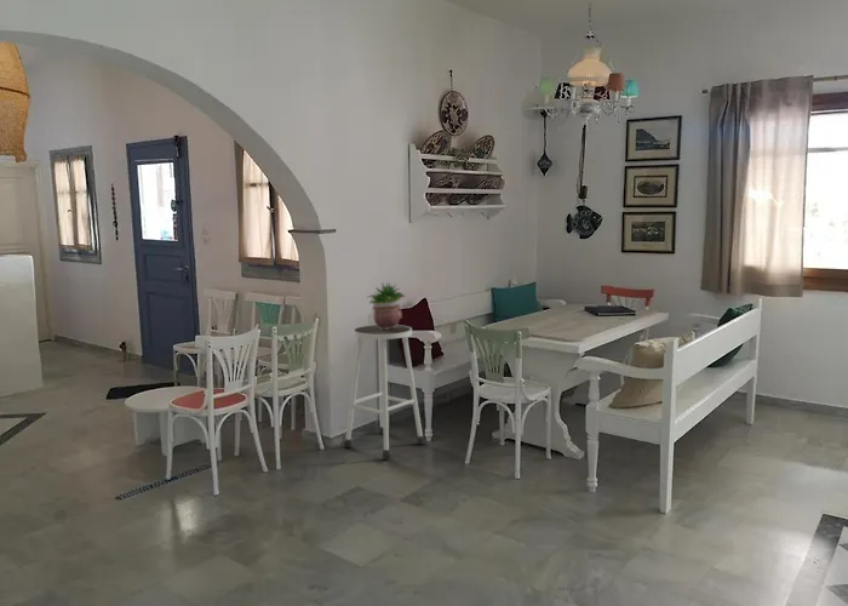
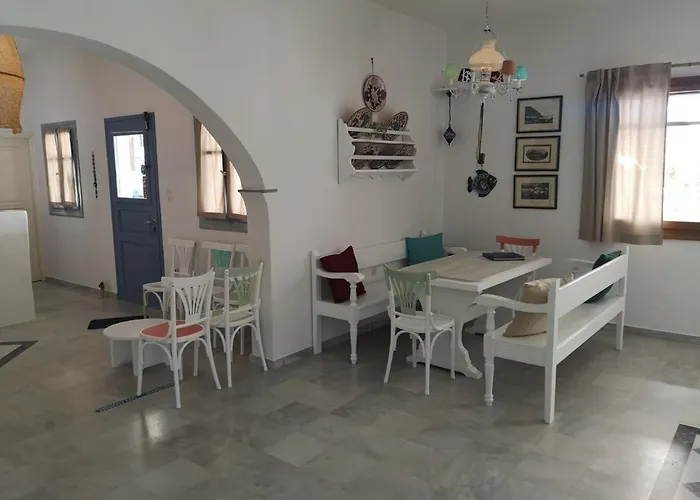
- stool (383, 388)
- potted plant (385, 304)
